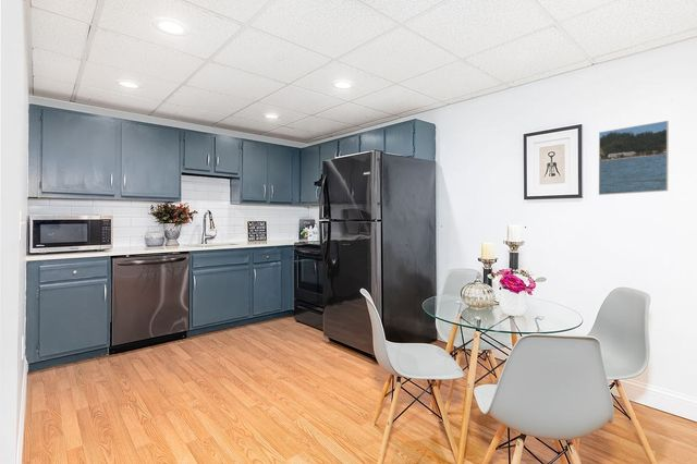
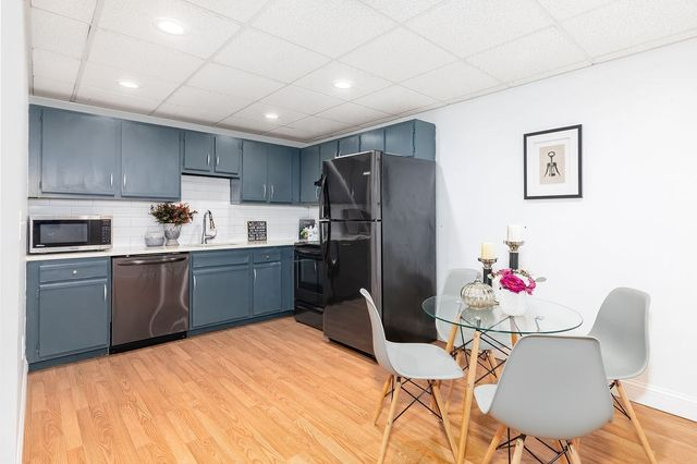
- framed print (632, 159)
